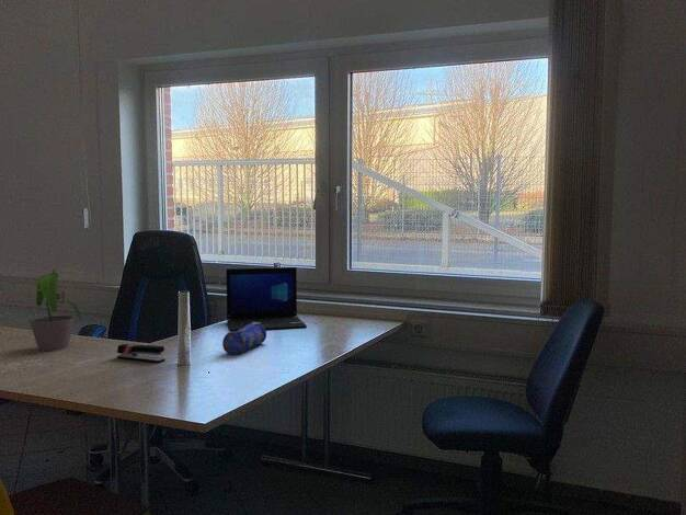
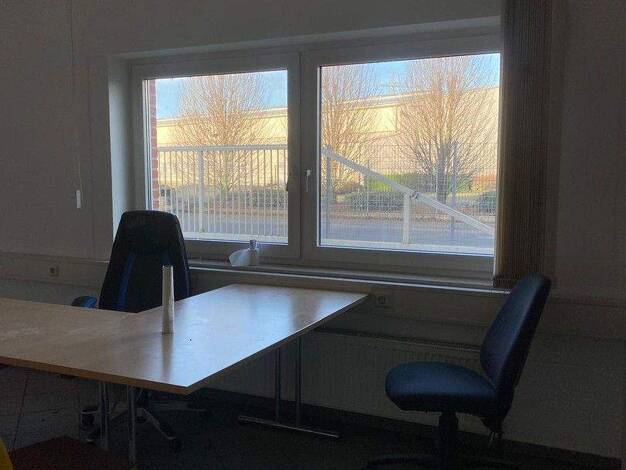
- pencil case (245, 336)
- laptop (265, 298)
- stapler (140, 352)
- potted plant (53, 308)
